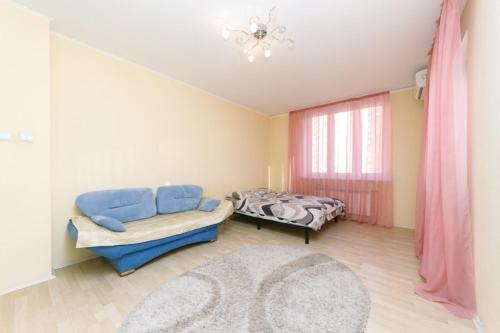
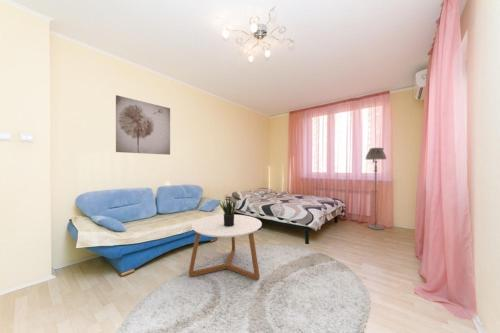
+ coffee table (232, 245)
+ potted plant (227, 211)
+ wall art (145, 128)
+ floor lamp (375, 187)
